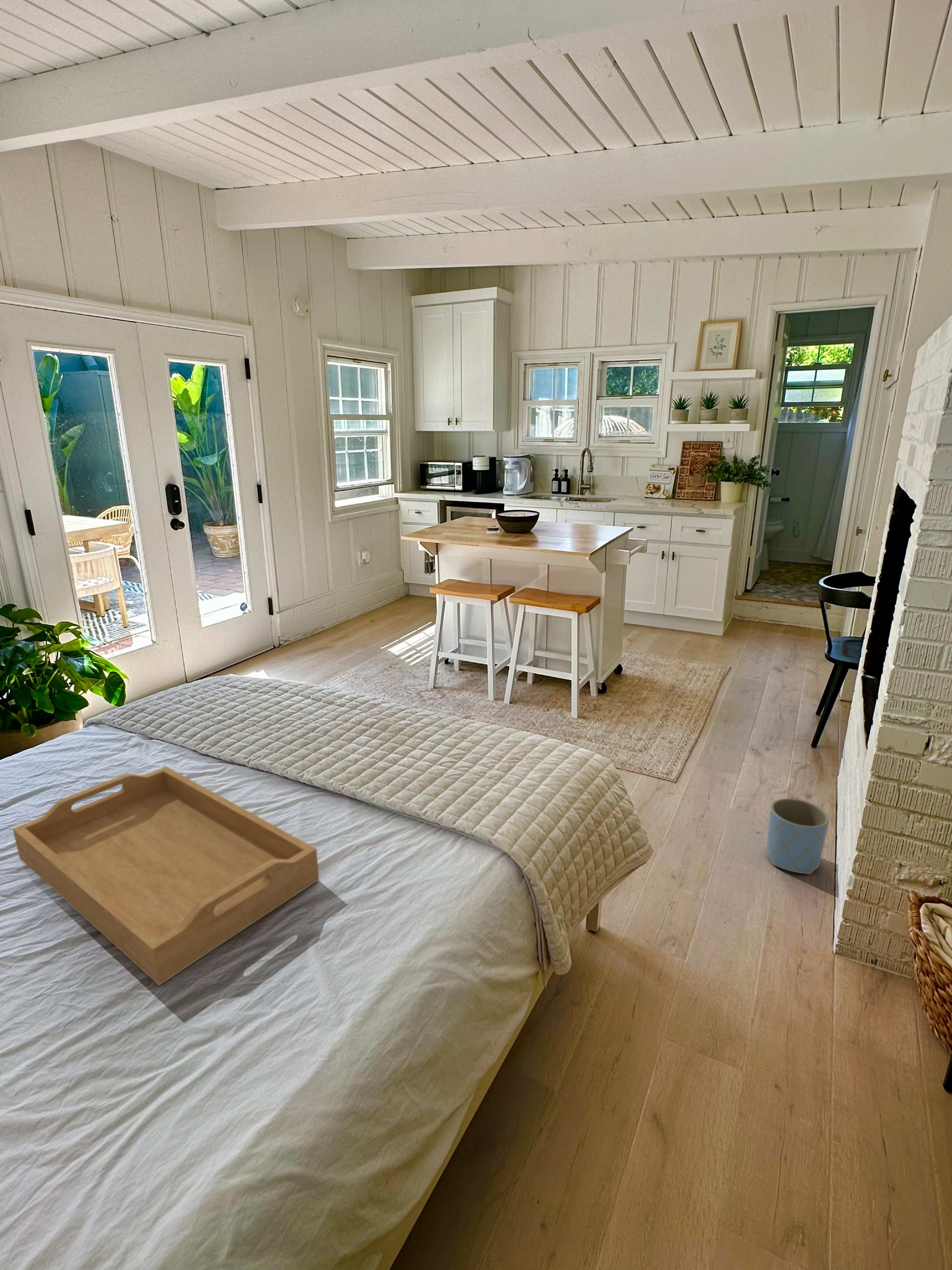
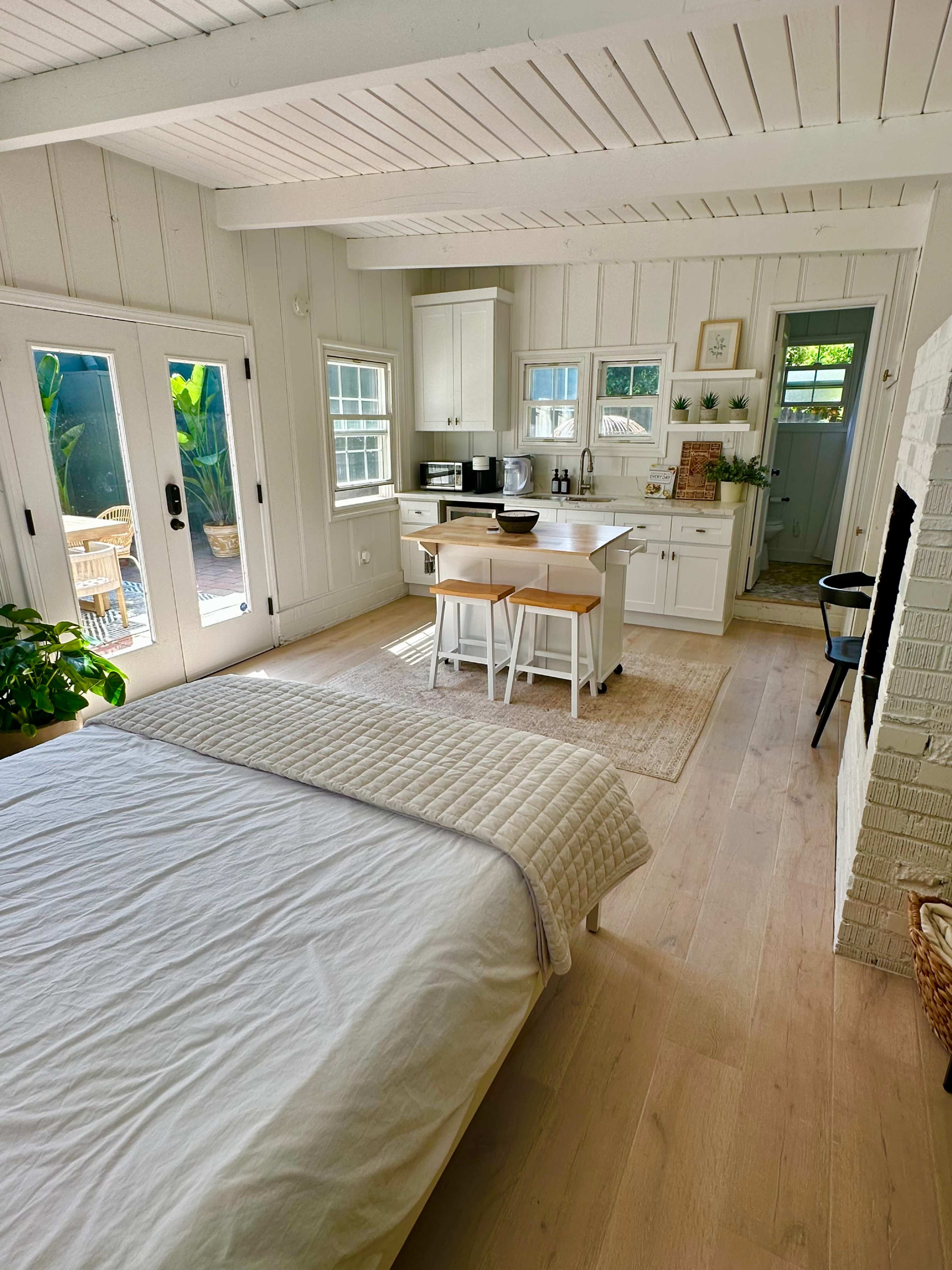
- planter (796, 836)
- serving tray (162, 849)
